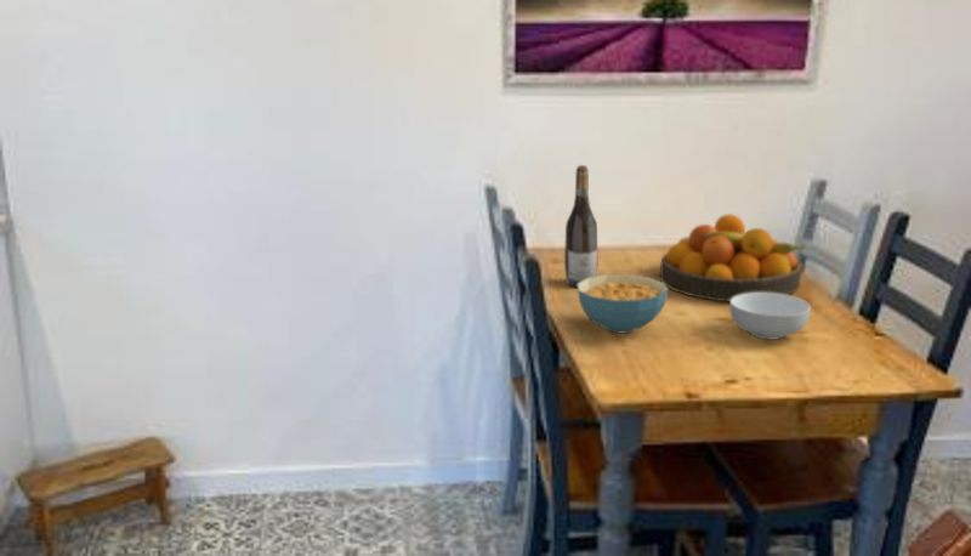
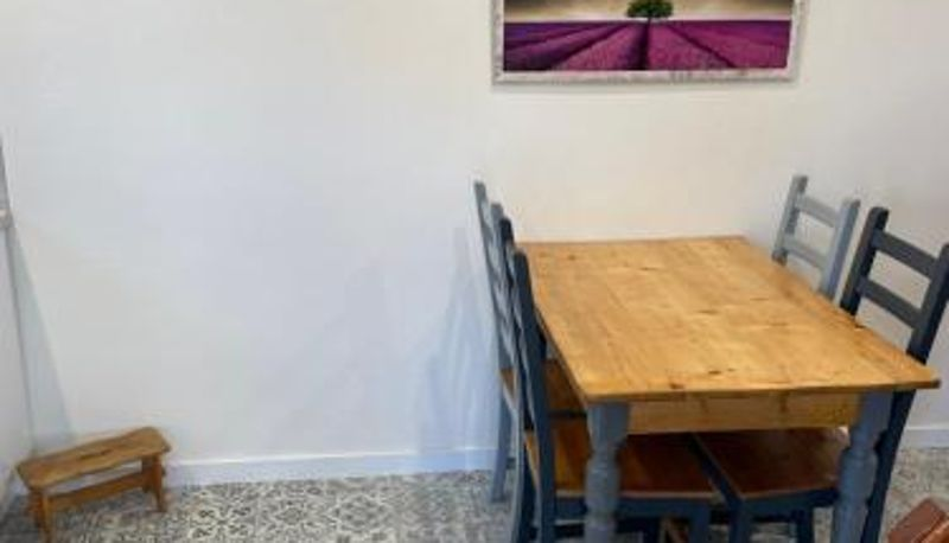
- wine bottle (581, 225)
- cereal bowl (768, 318)
- cereal bowl (620, 307)
- fruit bowl (729, 253)
